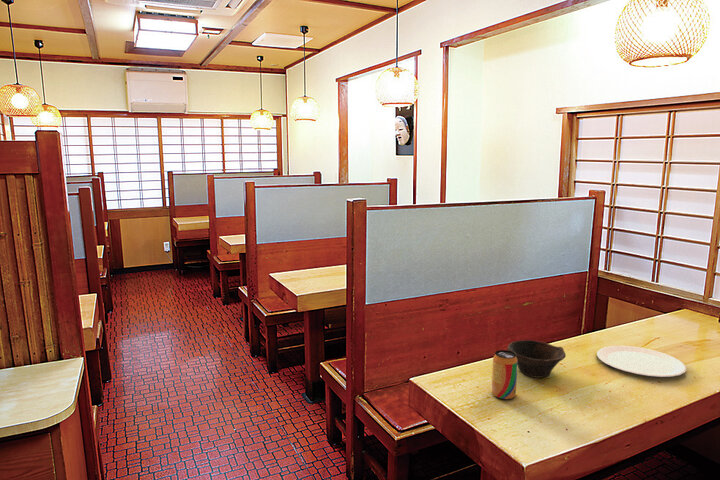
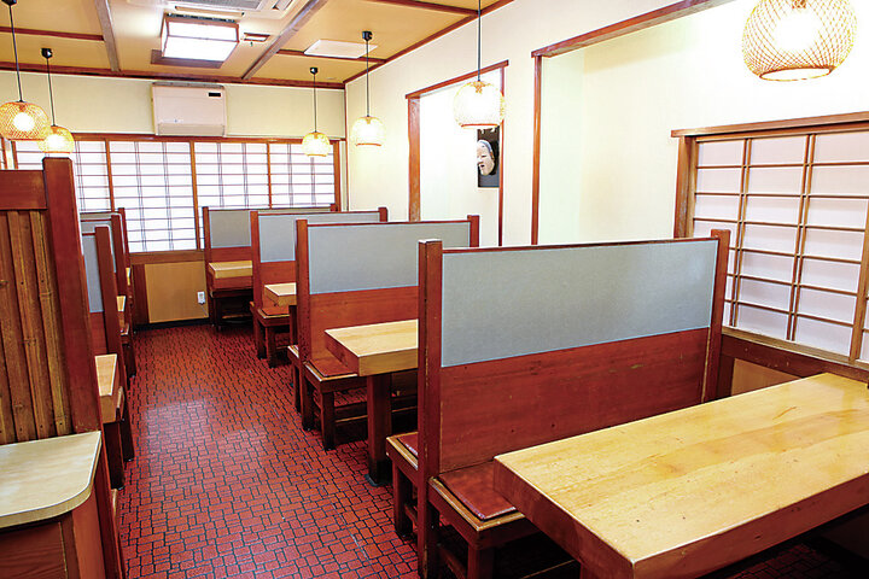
- bowl (535, 359)
- beverage can (504, 374)
- plate (639, 361)
